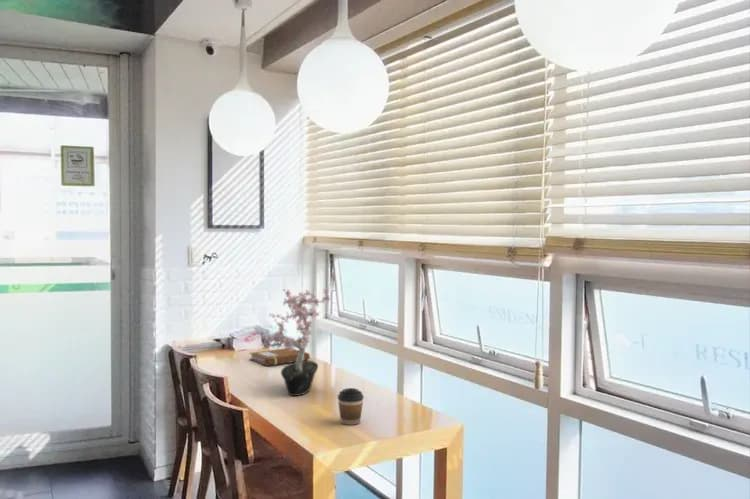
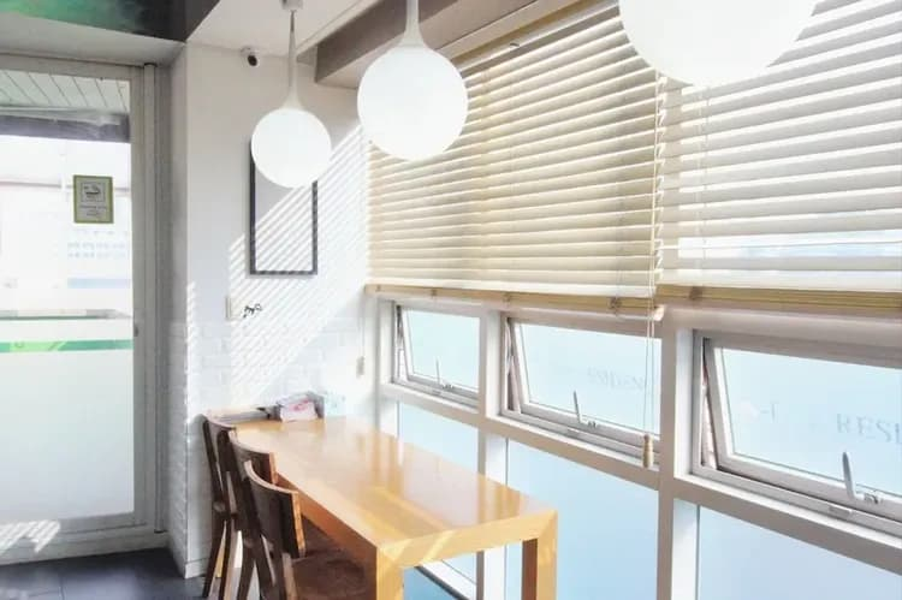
- potted plant (297, 331)
- coffee cup (350, 404)
- notebook (278, 356)
